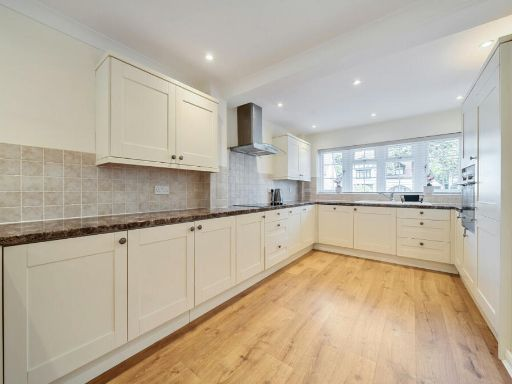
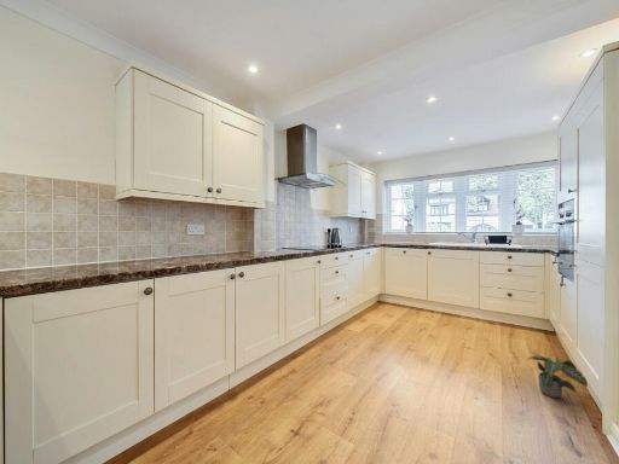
+ potted plant (554, 377)
